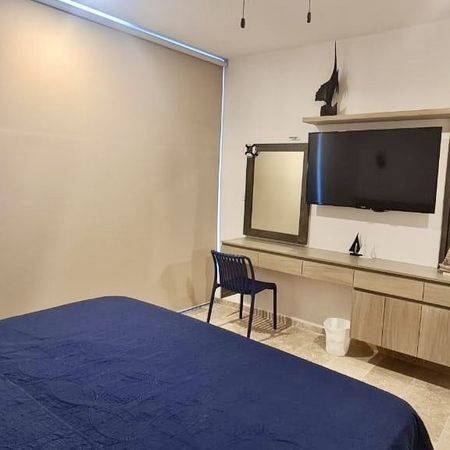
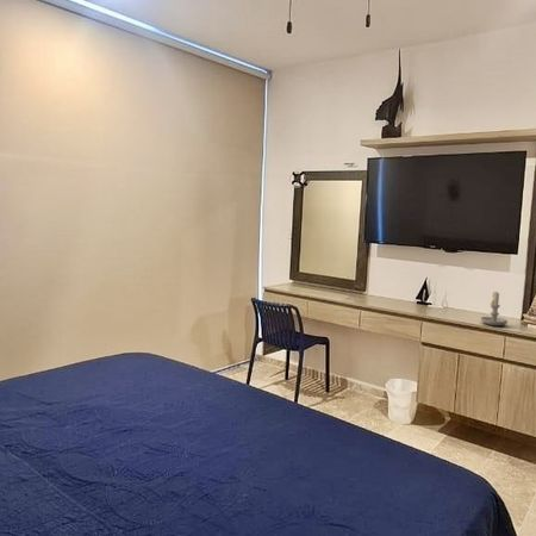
+ candle (494, 307)
